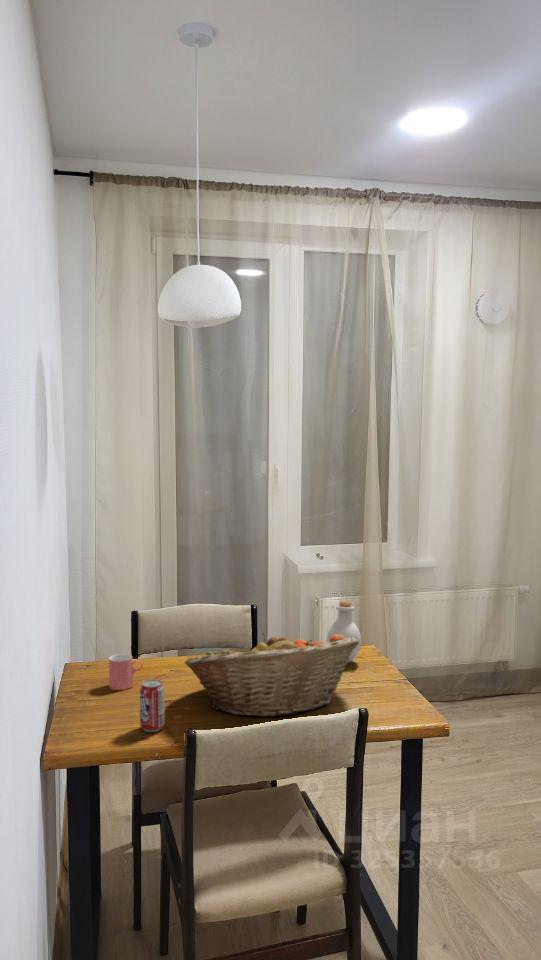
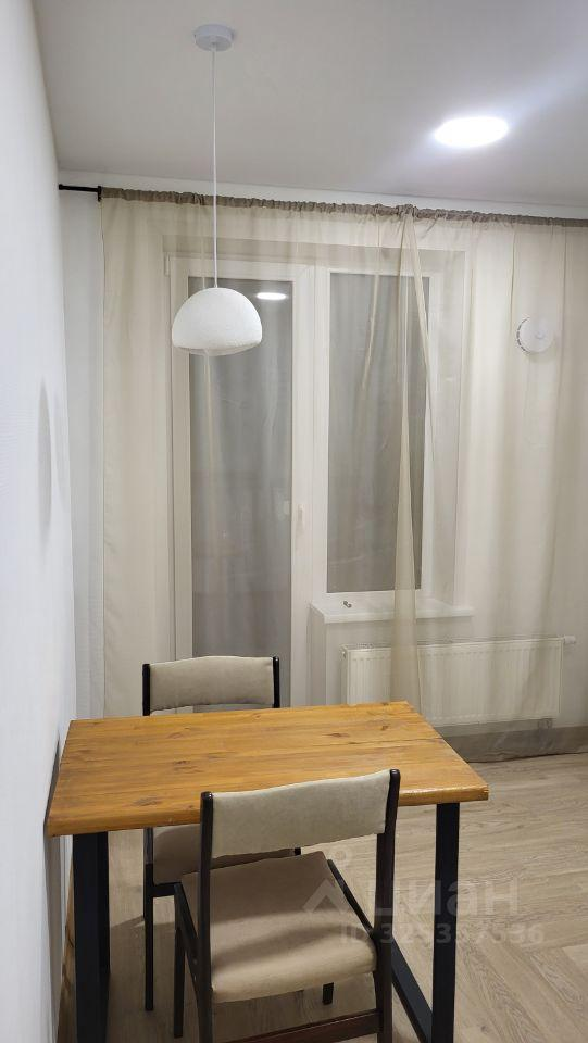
- beverage can (152, 705)
- fruit basket (273, 665)
- cup (126, 671)
- bottle (343, 632)
